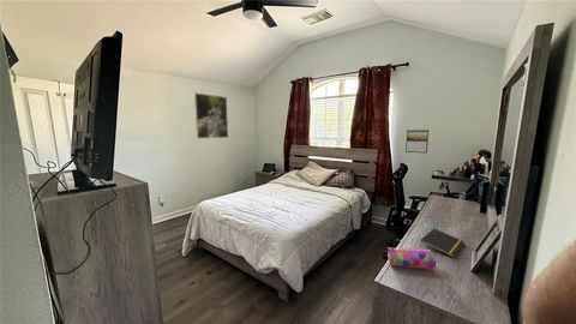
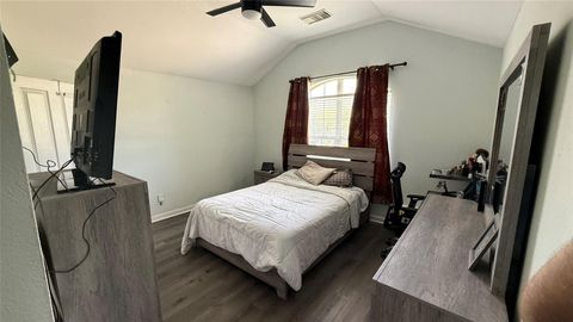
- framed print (211, 116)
- notepad (442, 241)
- pencil case (409, 257)
- calendar (416, 140)
